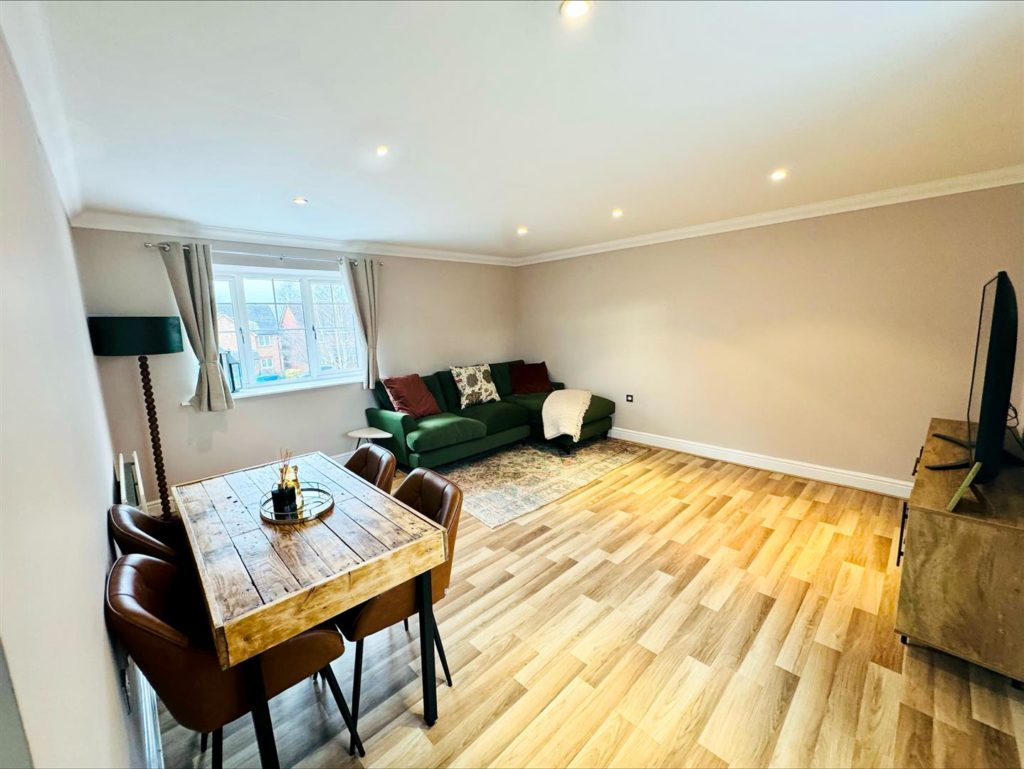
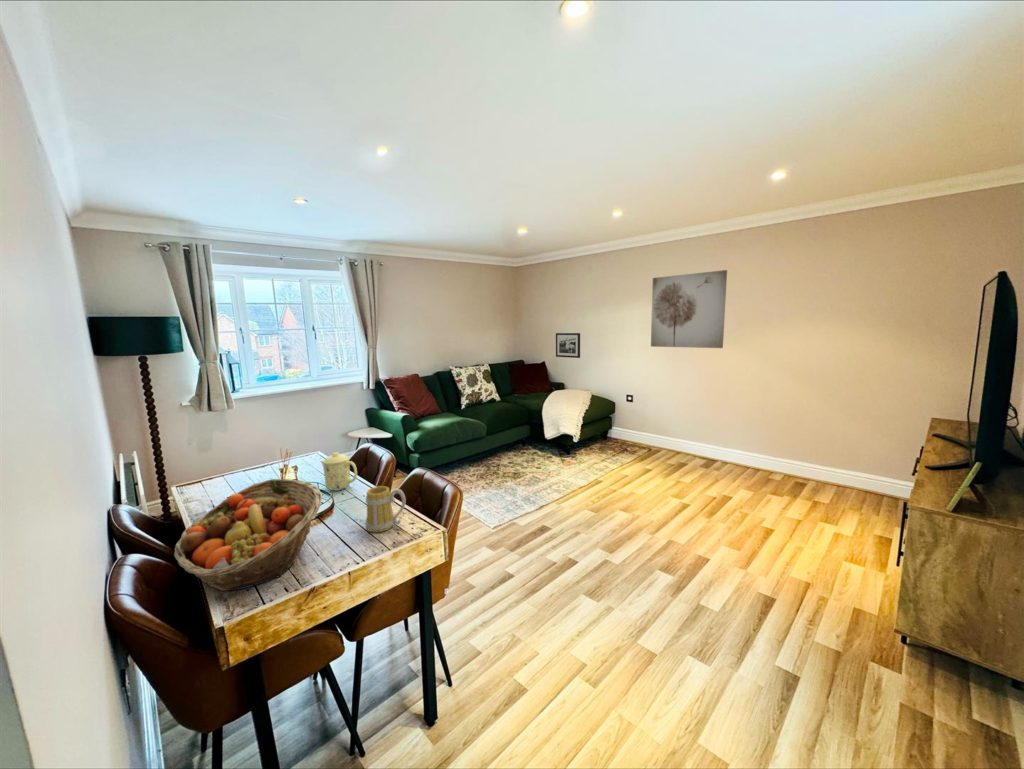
+ wall art (686, 311)
+ mug (338, 470)
+ mug (383, 508)
+ picture frame (567, 345)
+ fruit basket (253, 529)
